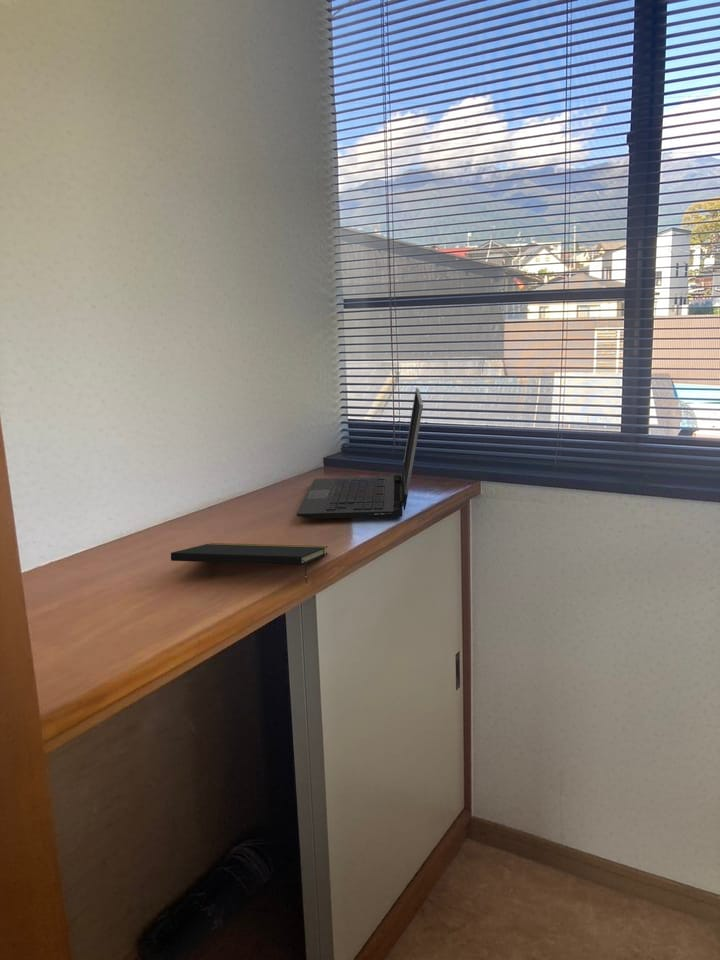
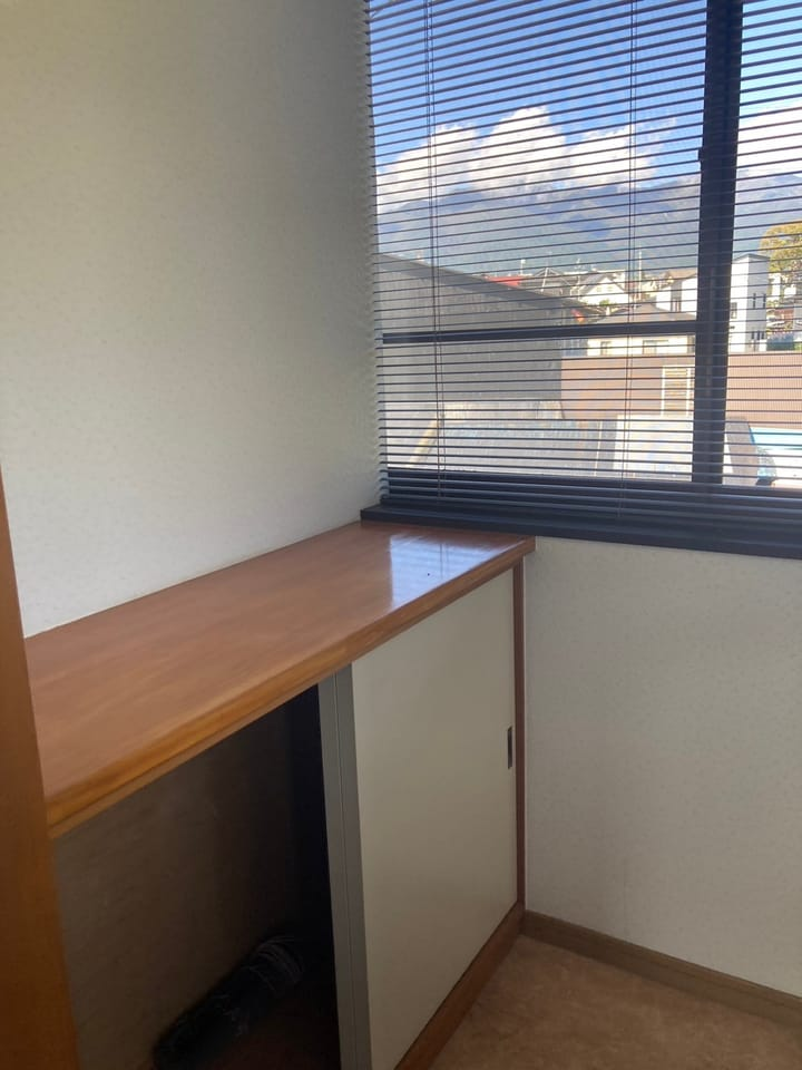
- notepad (252, 553)
- laptop computer (362, 477)
